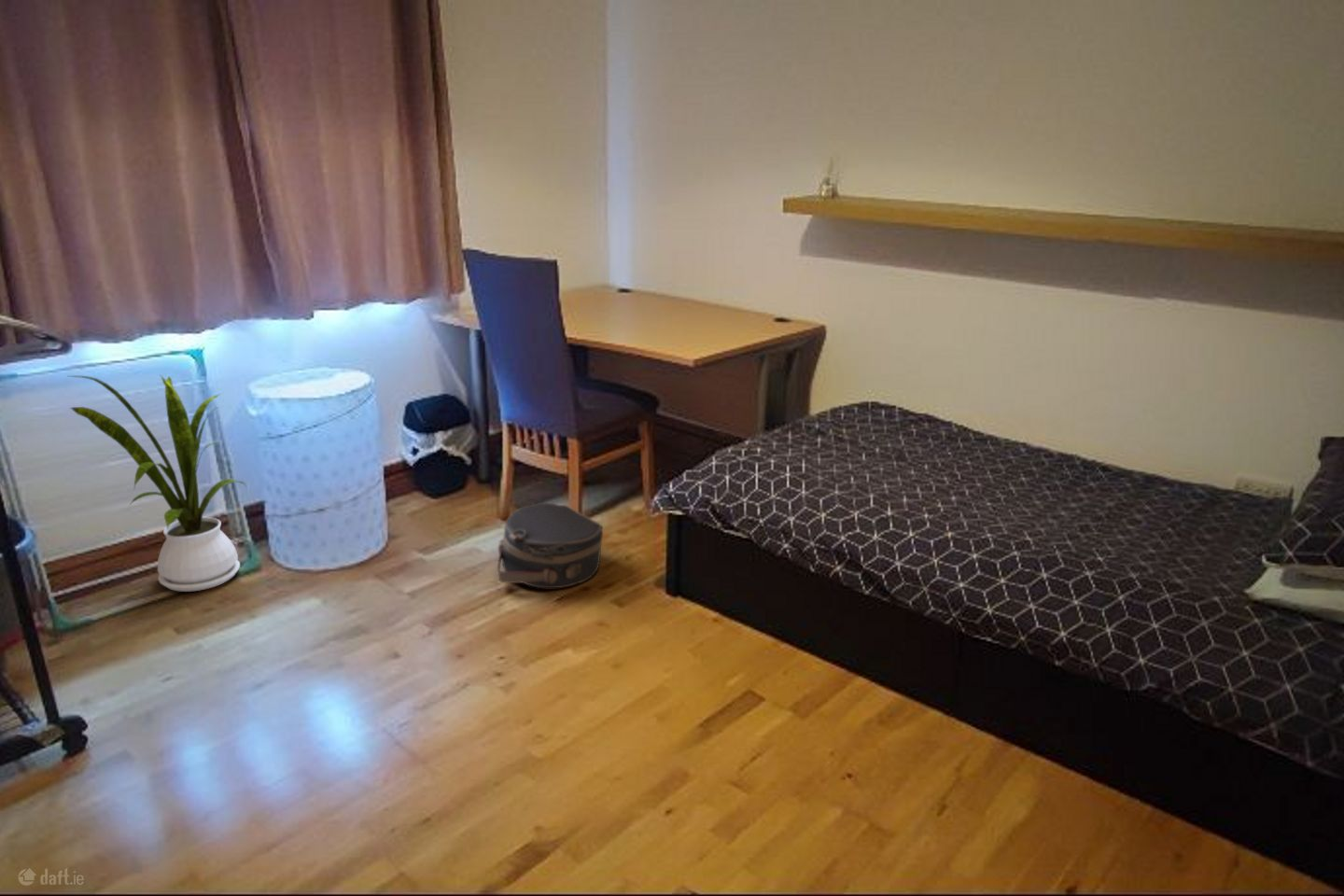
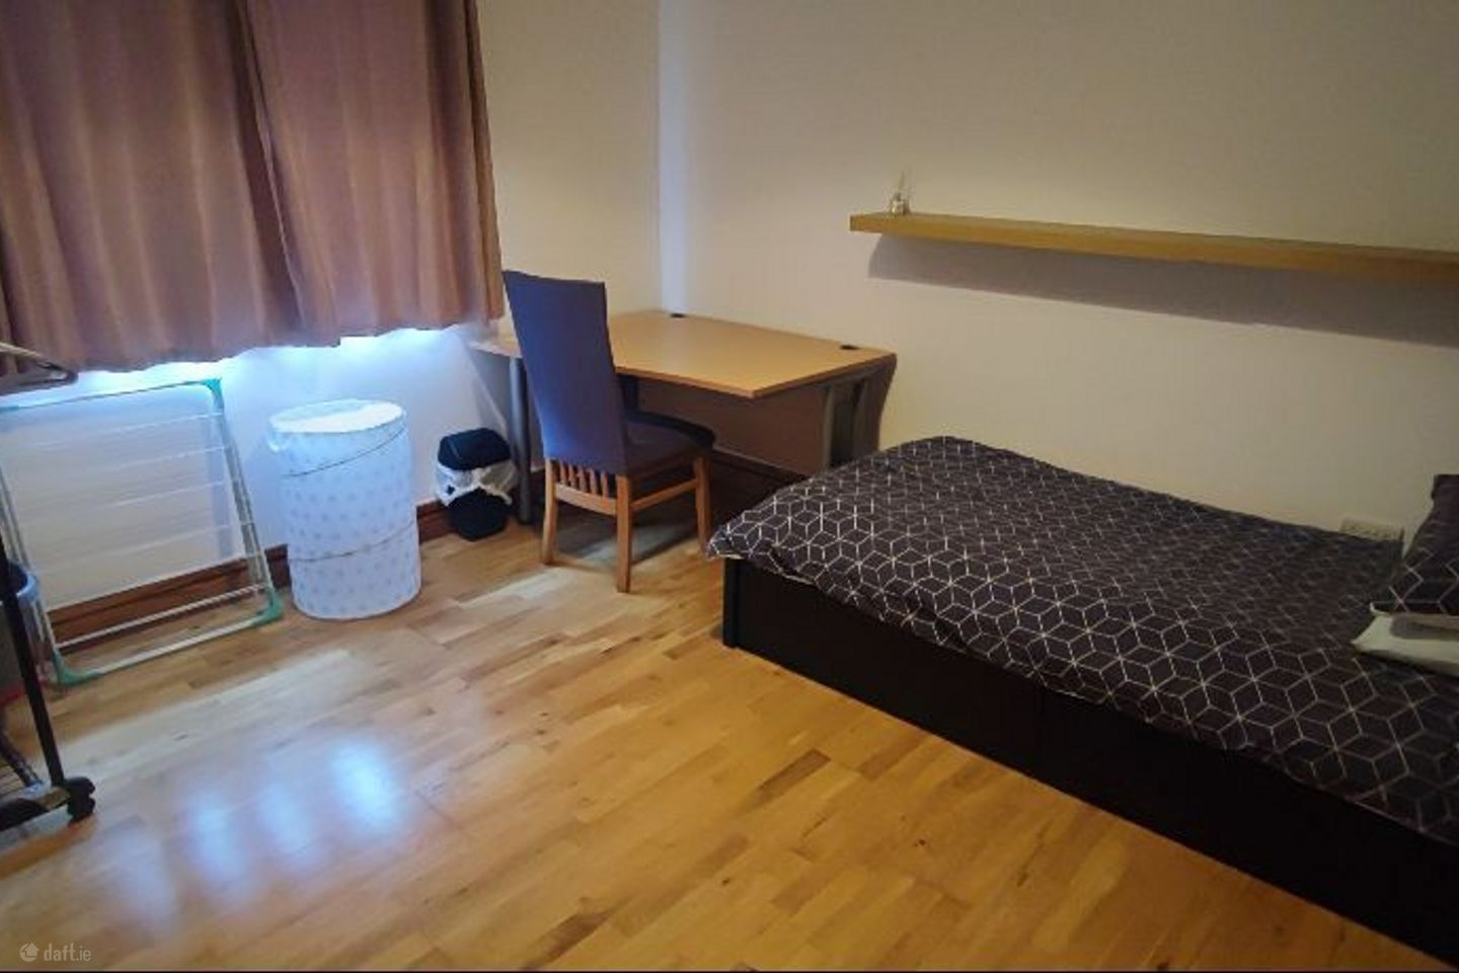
- house plant (172, 474)
- hat box (543, 547)
